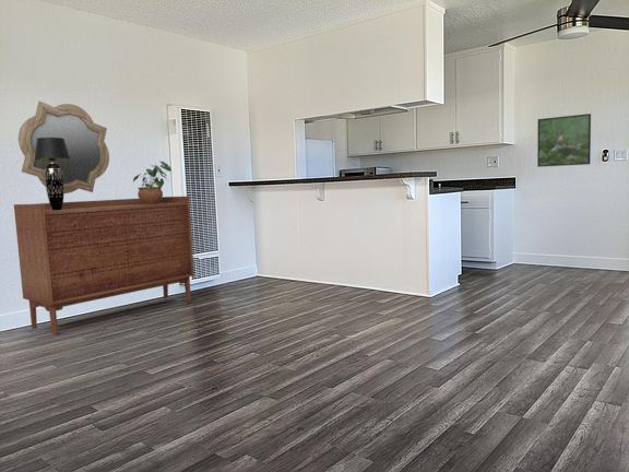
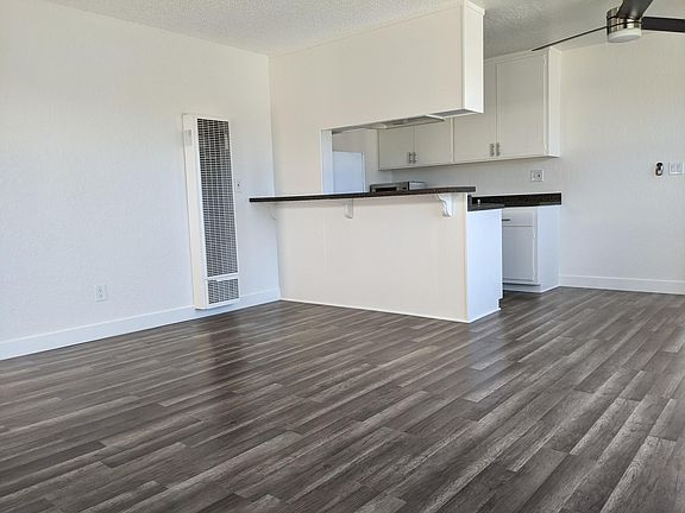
- potted plant (154, 181)
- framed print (562, 141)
- sideboard (112, 257)
- table lamp (54, 174)
- mirror (67, 149)
